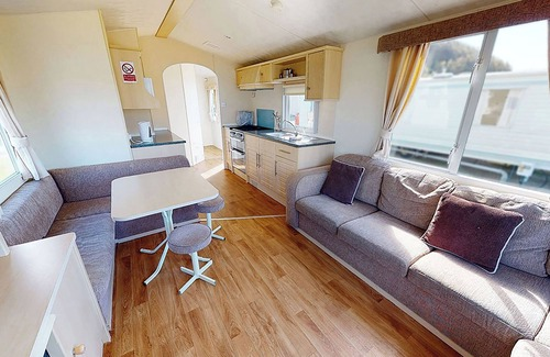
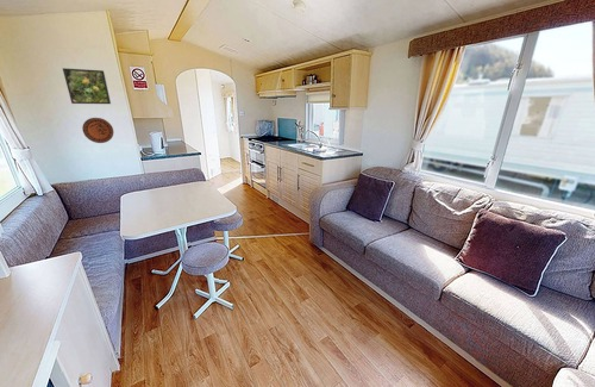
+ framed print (87, 87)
+ decorative plate (98, 130)
